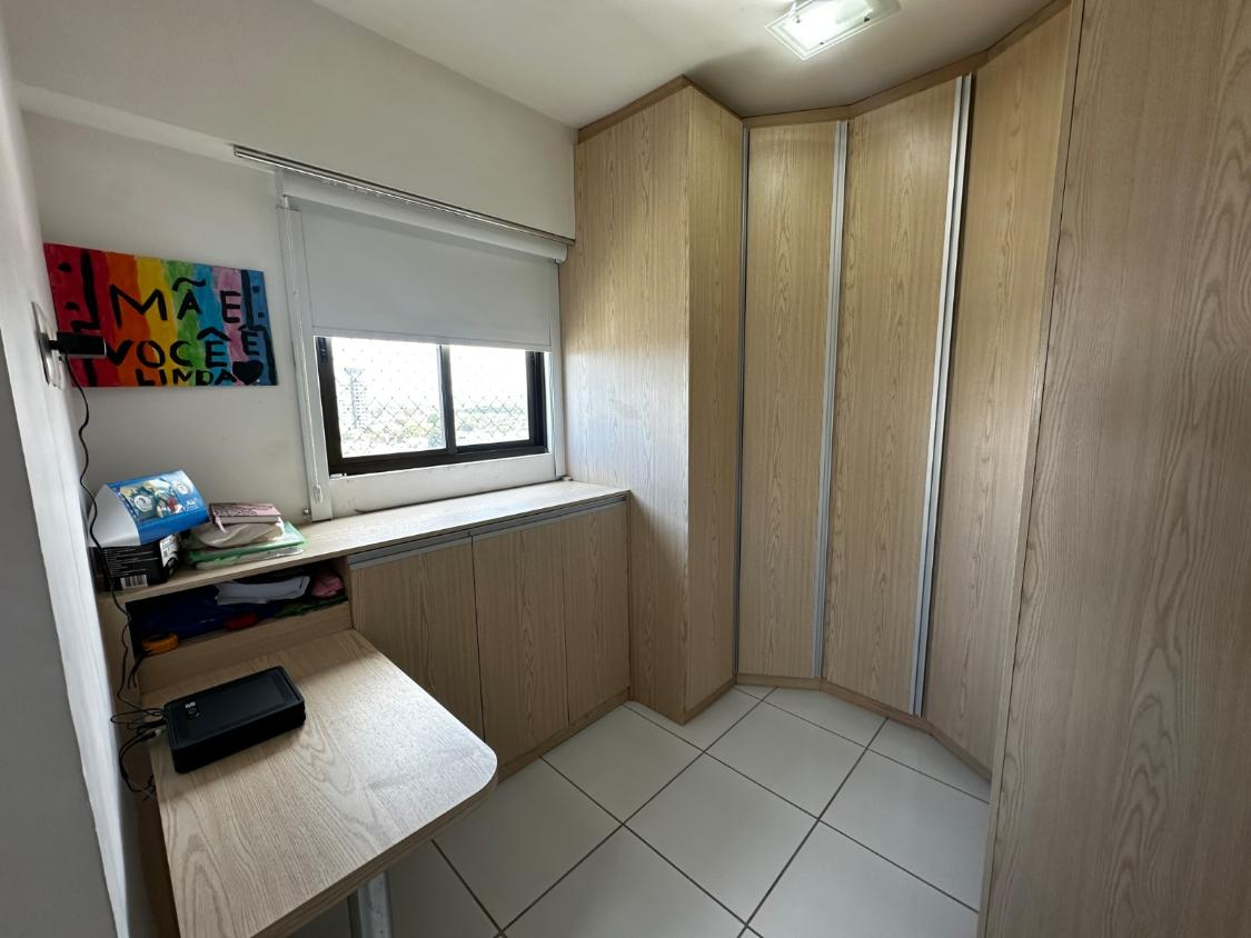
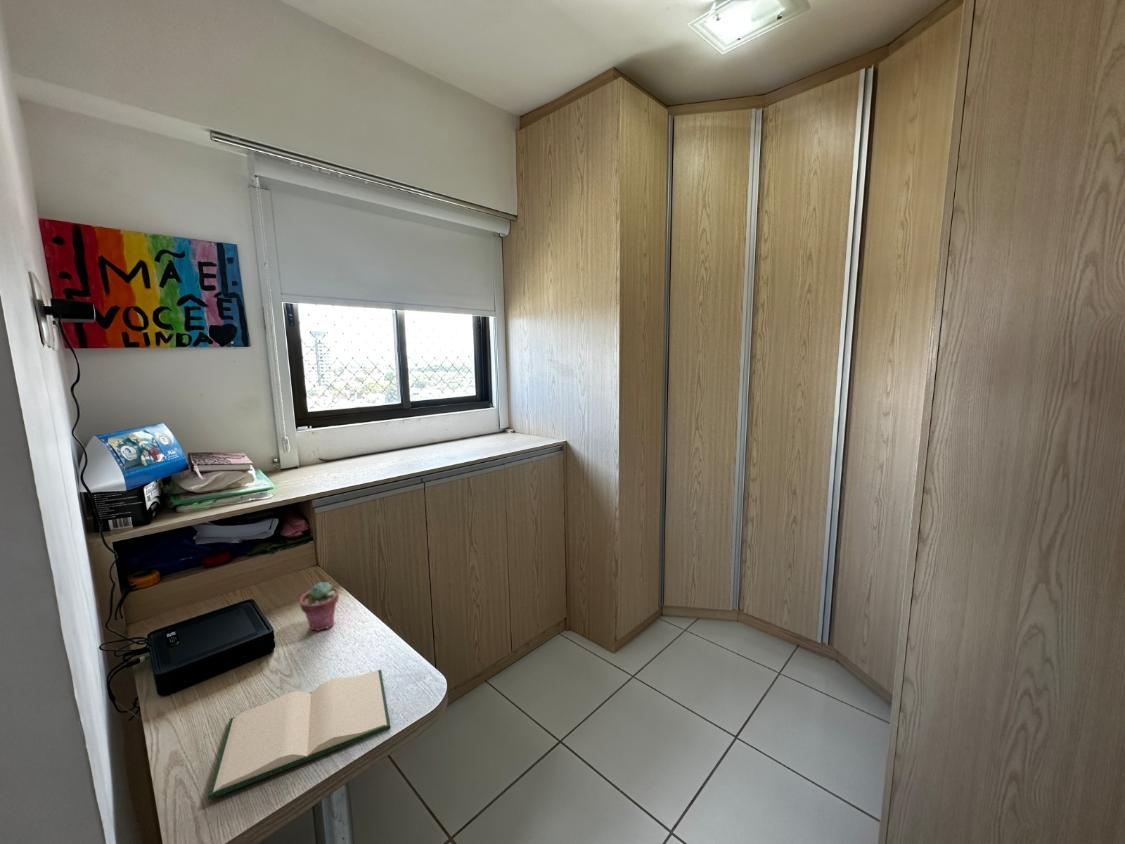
+ hardback book (308, 719)
+ potted succulent (320, 603)
